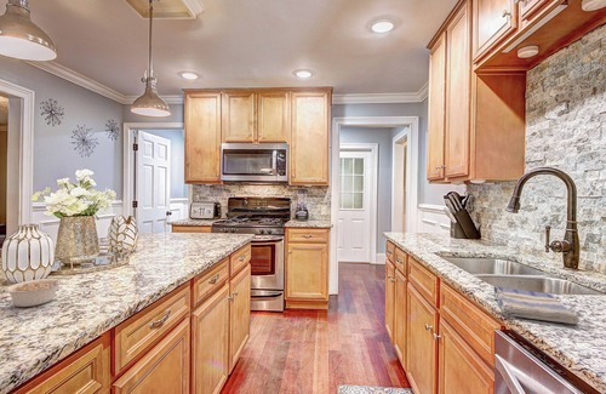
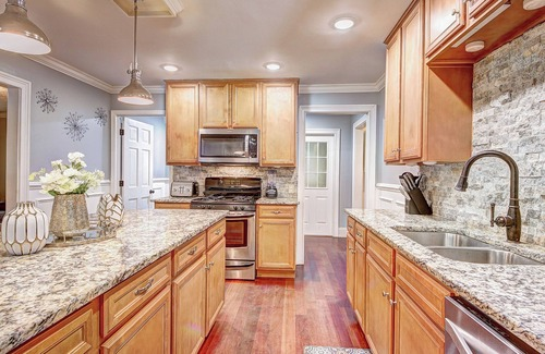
- dish towel (530, 302)
- legume (35, 290)
